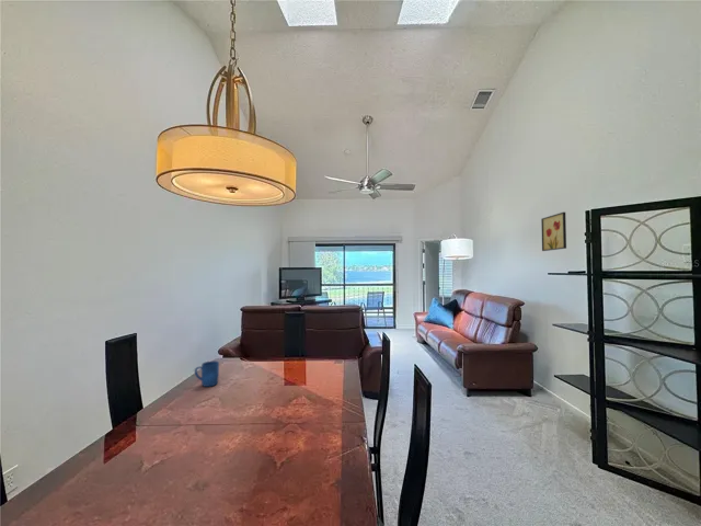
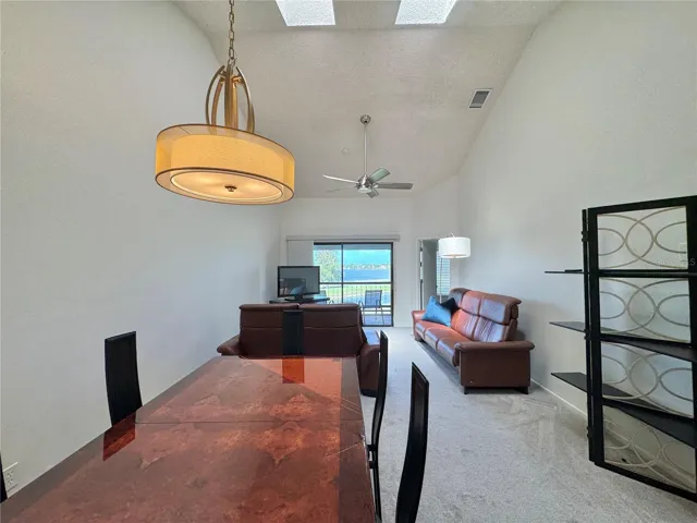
- wall art (553, 232)
- mug (206, 374)
